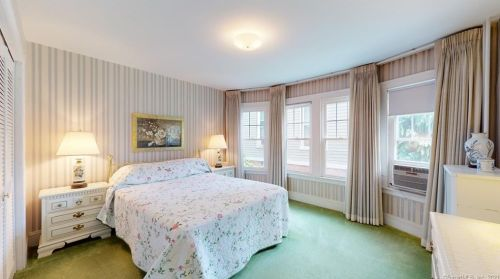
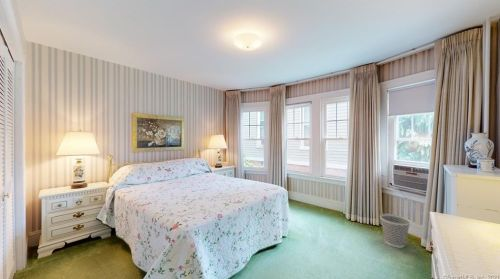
+ wastebasket (394, 231)
